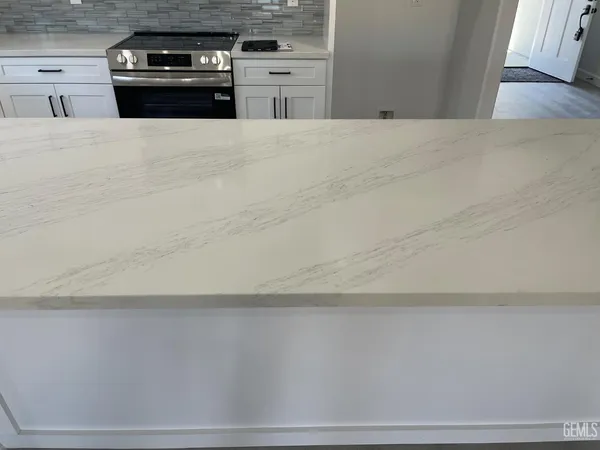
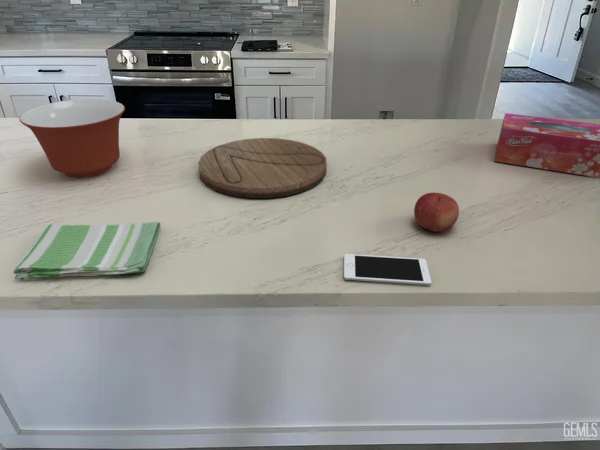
+ mixing bowl (81, 140)
+ fruit (436, 210)
+ tissue box (554, 143)
+ cutting board (263, 164)
+ dish towel (92, 246)
+ cell phone (385, 269)
